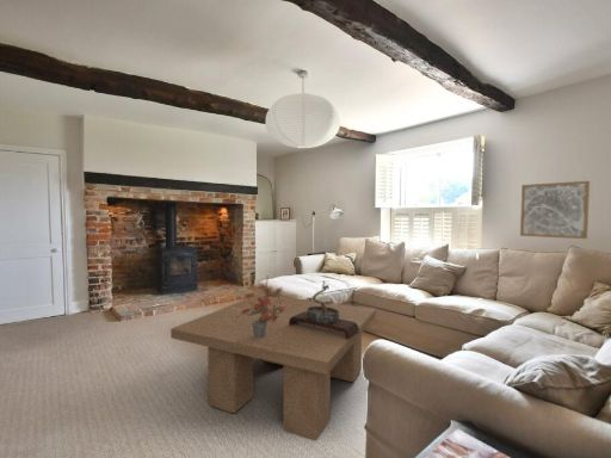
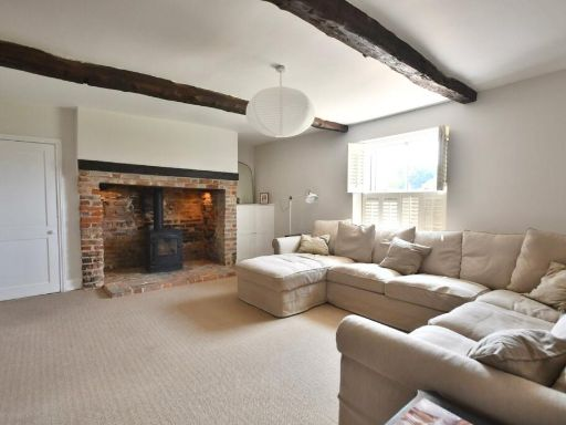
- coffee table (283, 351)
- potted plant (263, 303)
- bonsai tree (322, 304)
- wall art (553, 210)
